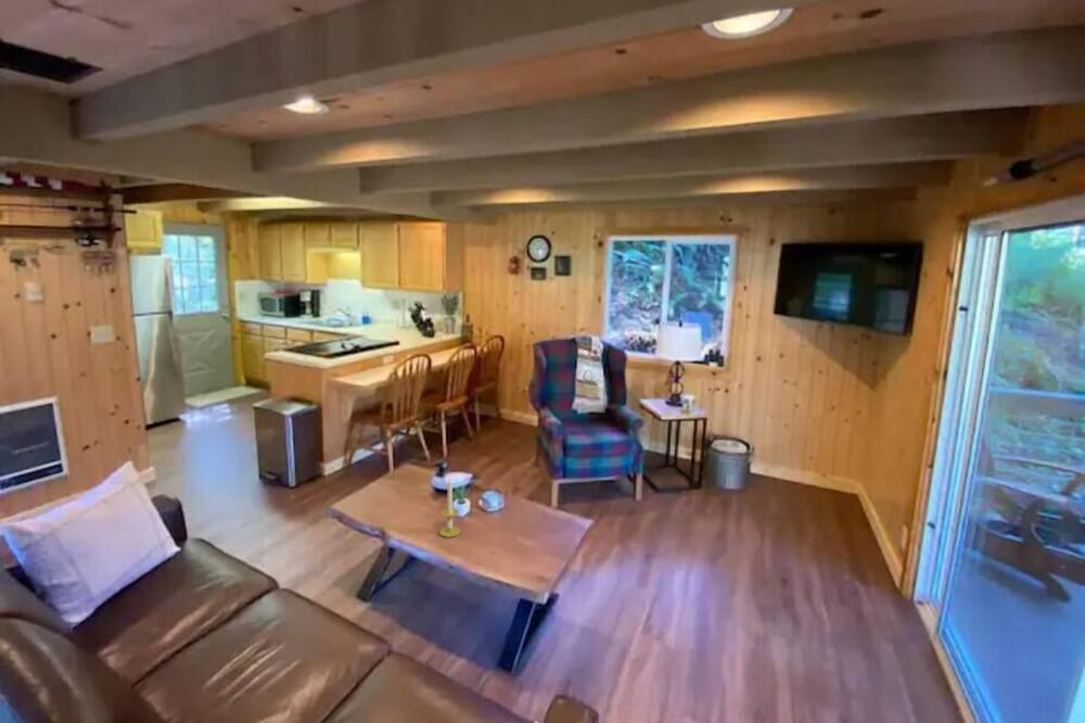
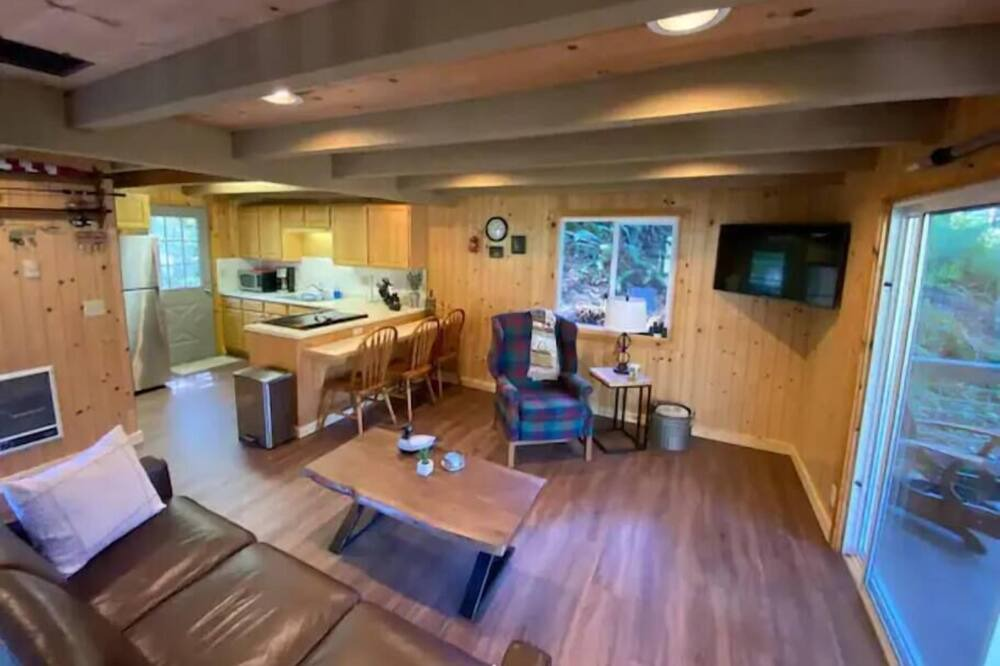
- candle (449, 504)
